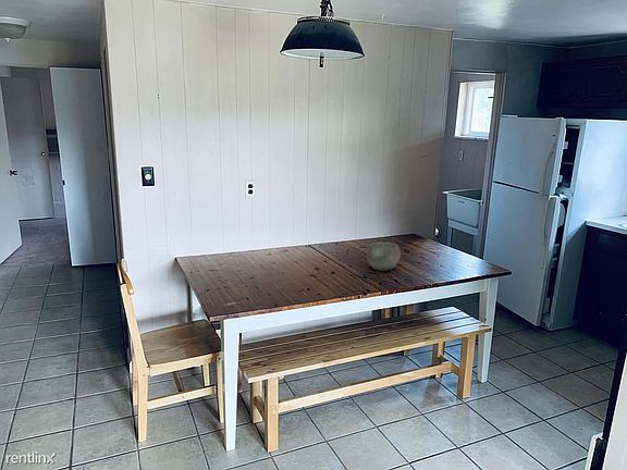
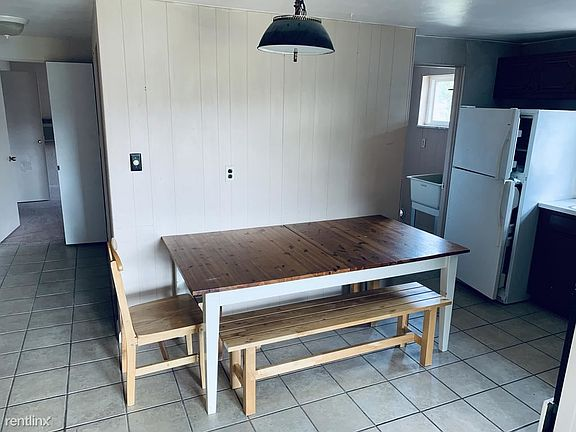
- bowl (383, 257)
